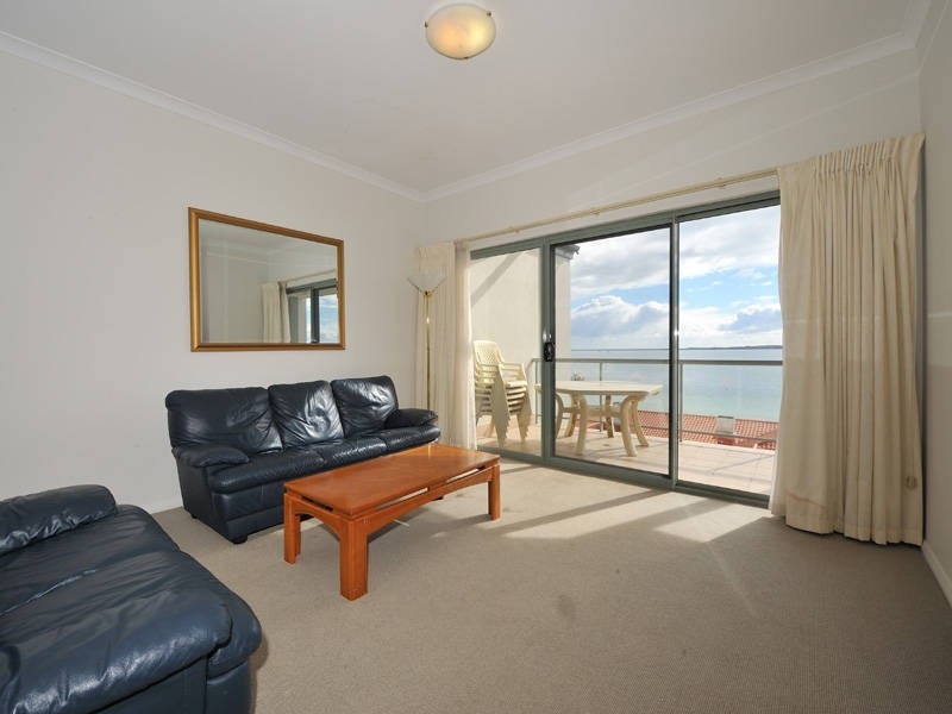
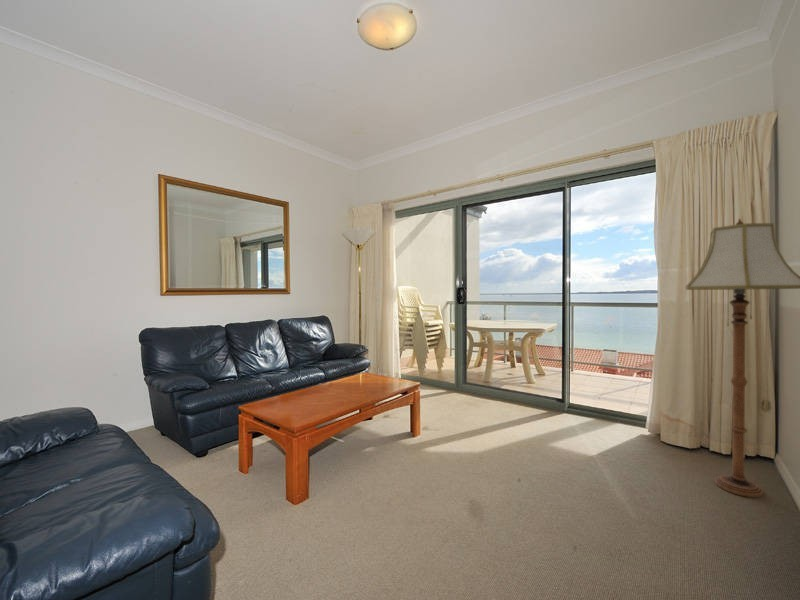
+ floor lamp (739, 353)
